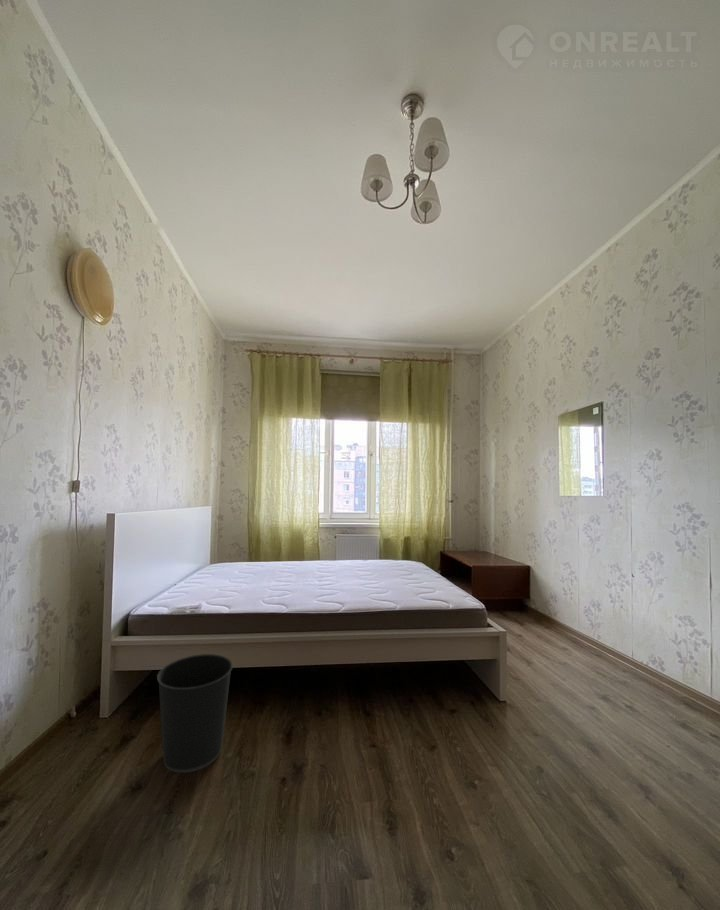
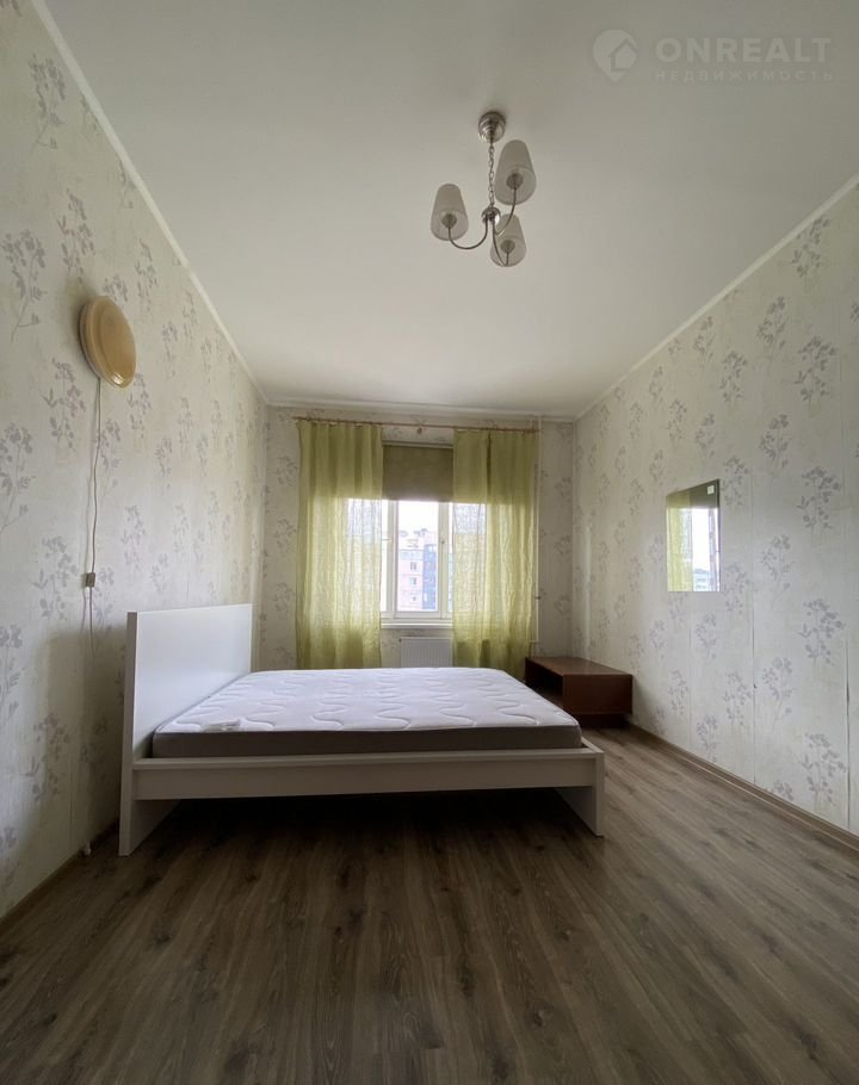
- wastebasket (194, 711)
